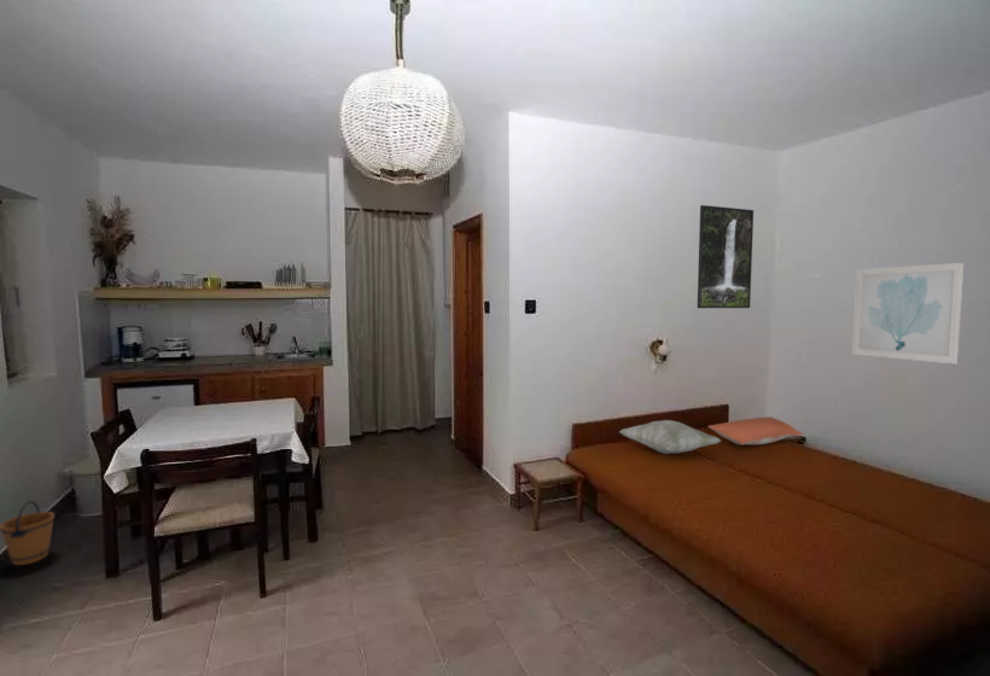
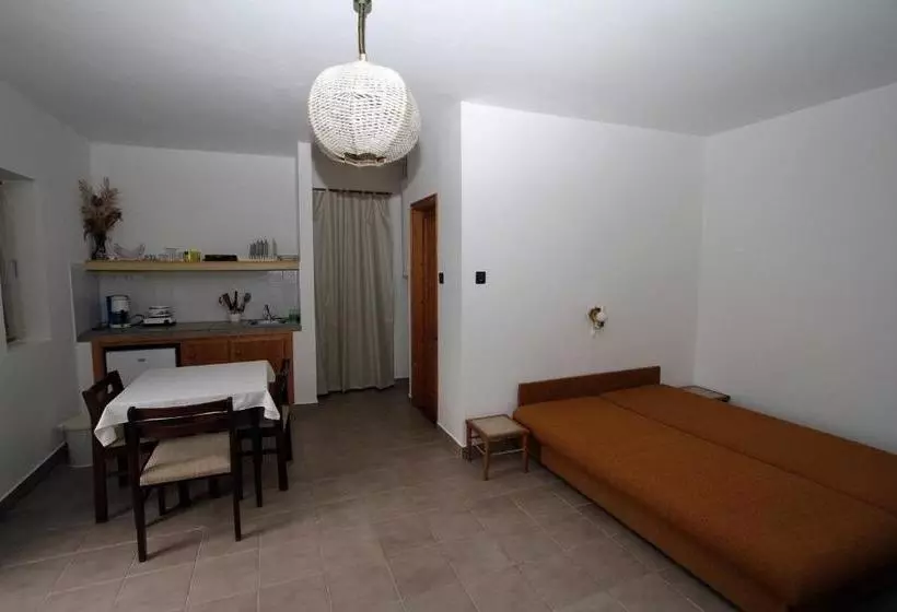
- pillow (755, 430)
- wall art (902, 313)
- decorative pillow (668, 436)
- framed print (726, 258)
- bucket (28, 530)
